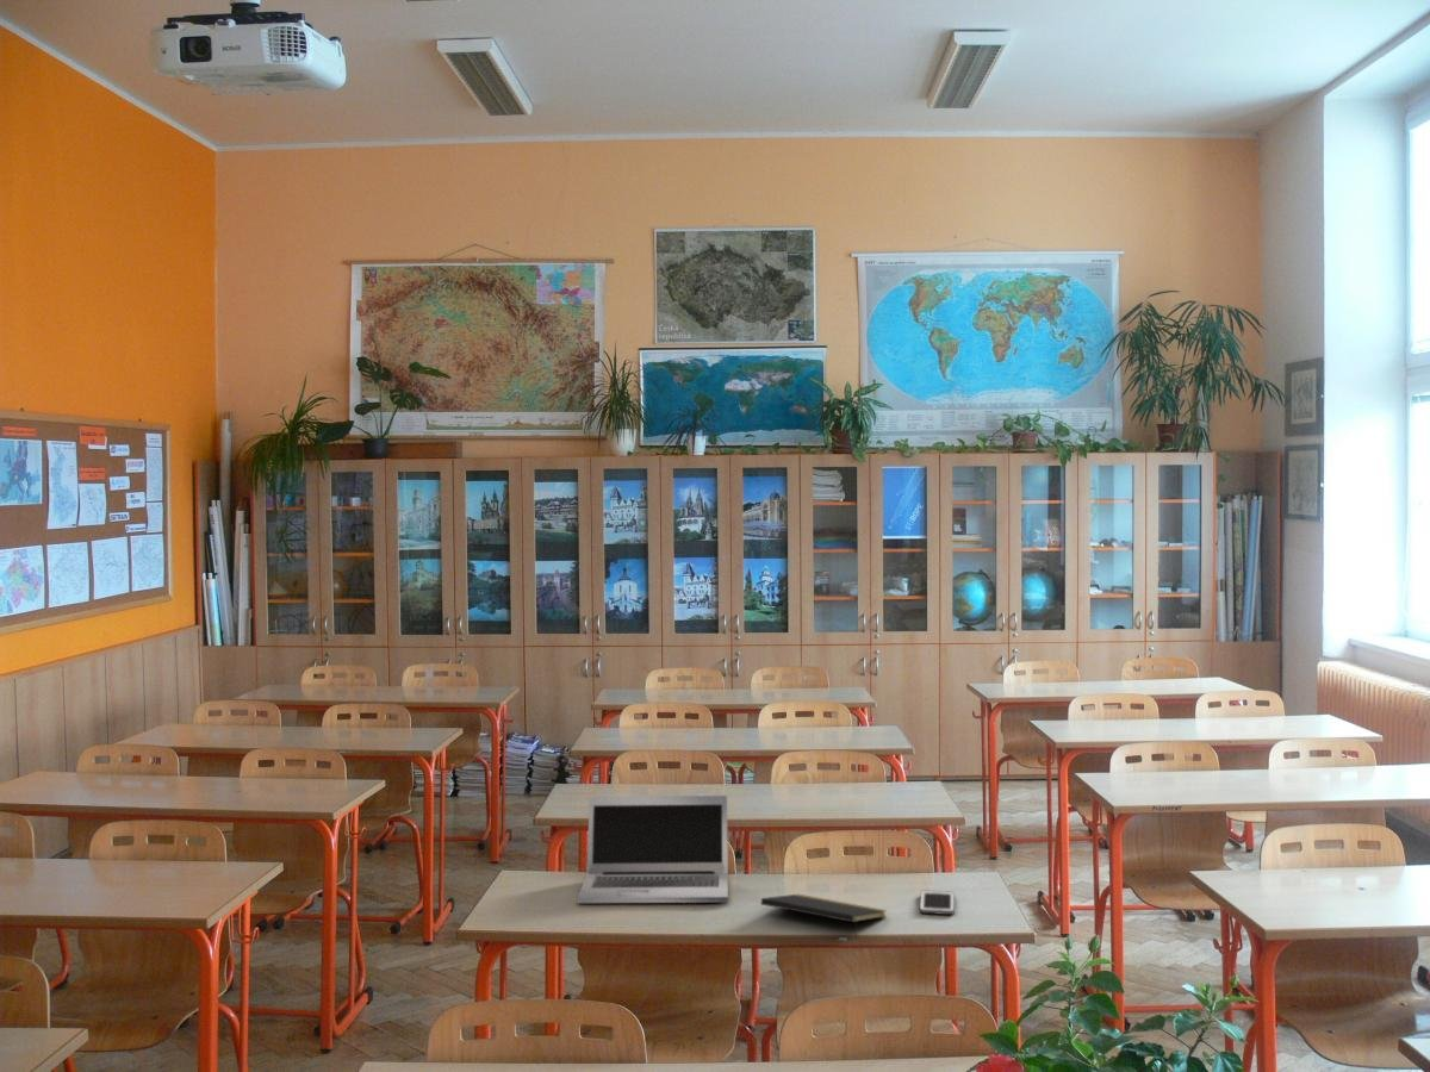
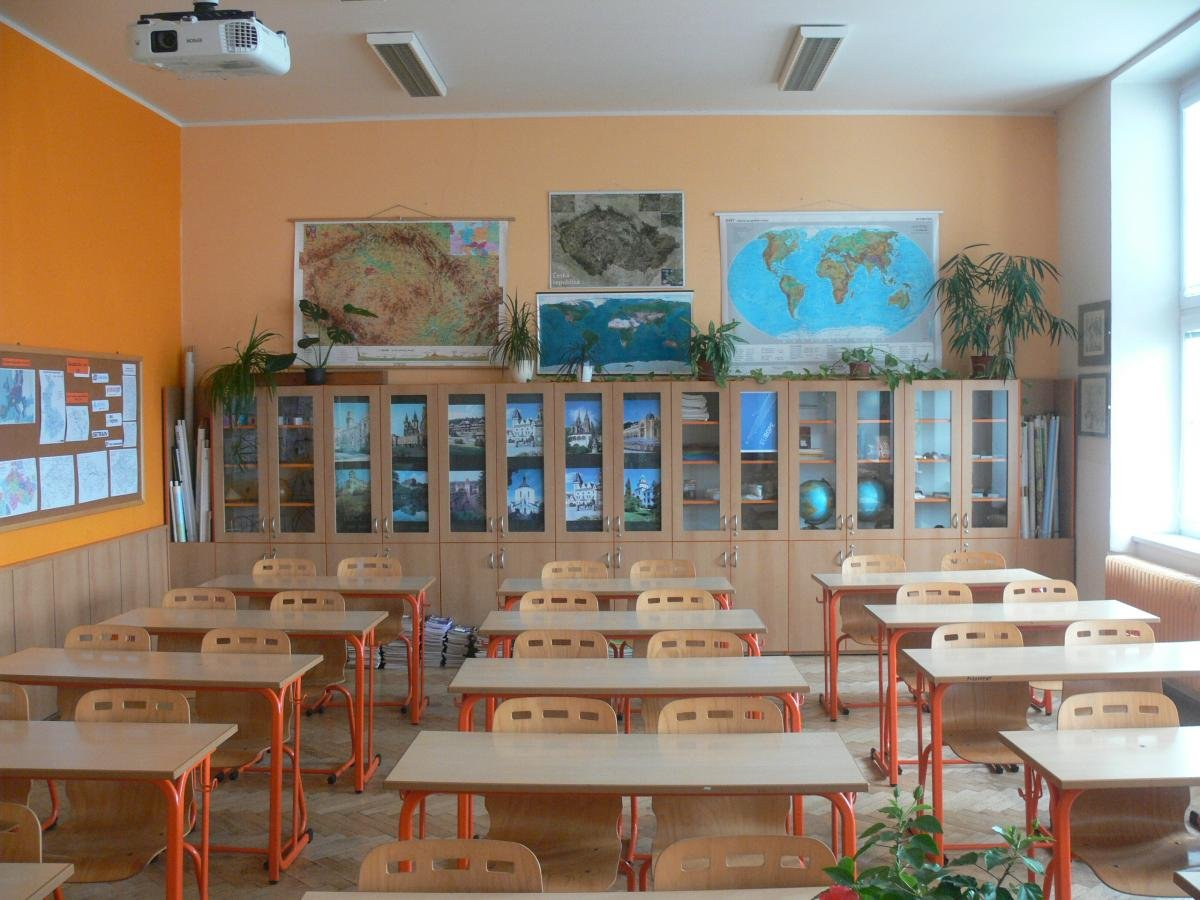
- laptop (655, 847)
- cell phone (937, 902)
- notepad (823, 906)
